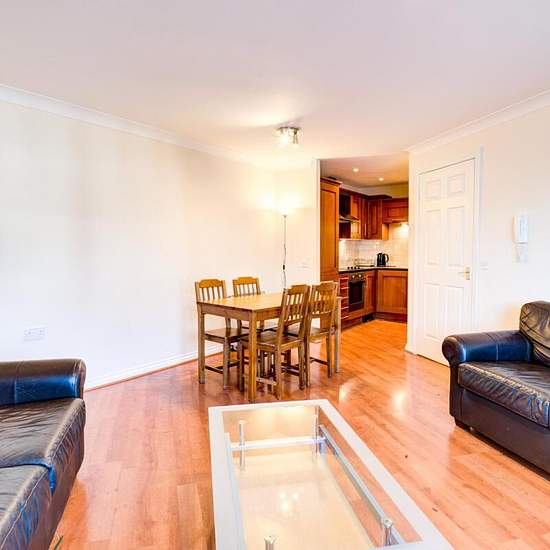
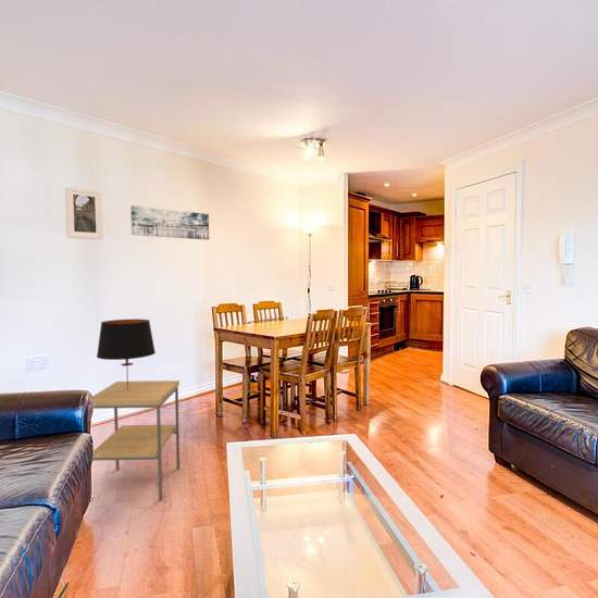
+ wall art (172, 223)
+ table lamp (126, 354)
+ side table (137, 436)
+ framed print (84, 213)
